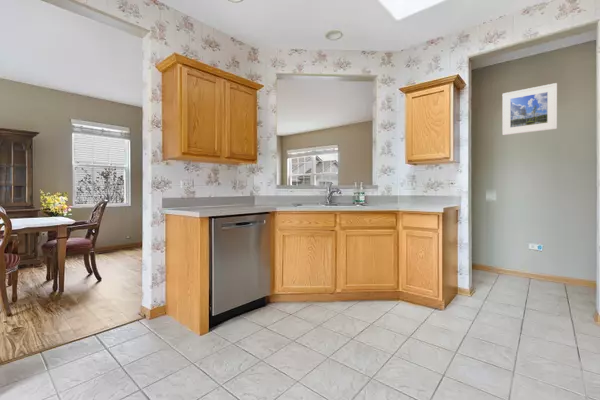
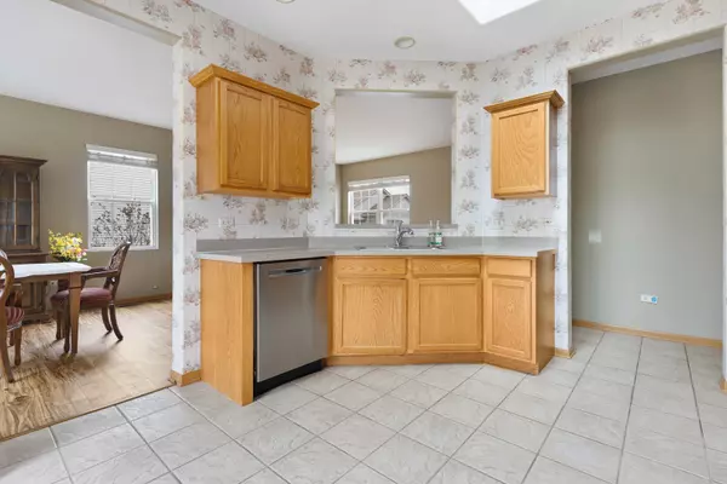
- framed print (528, 110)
